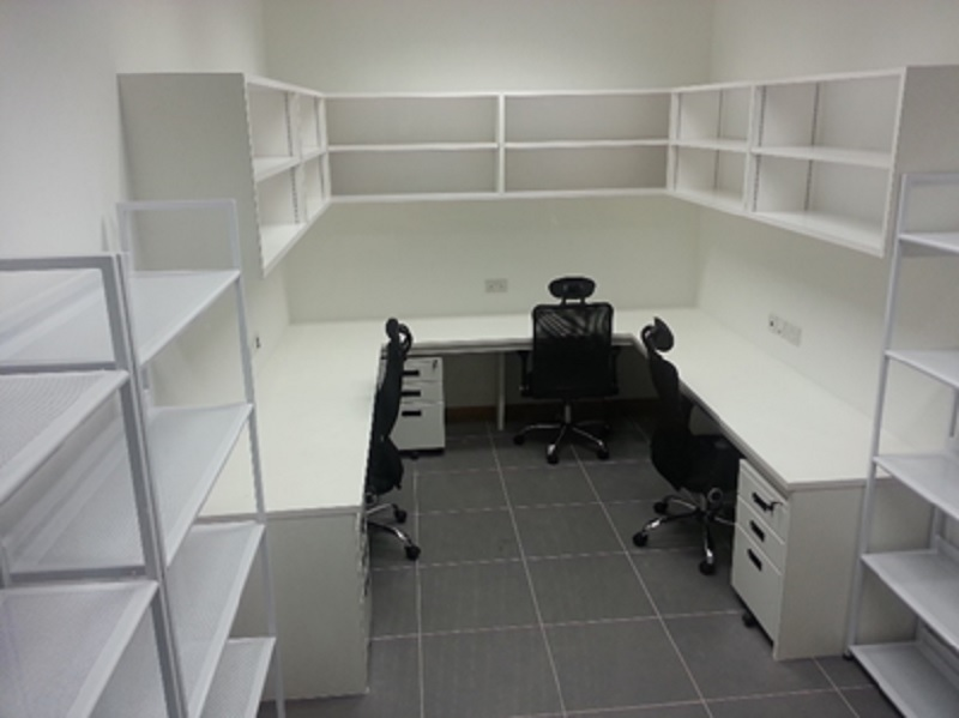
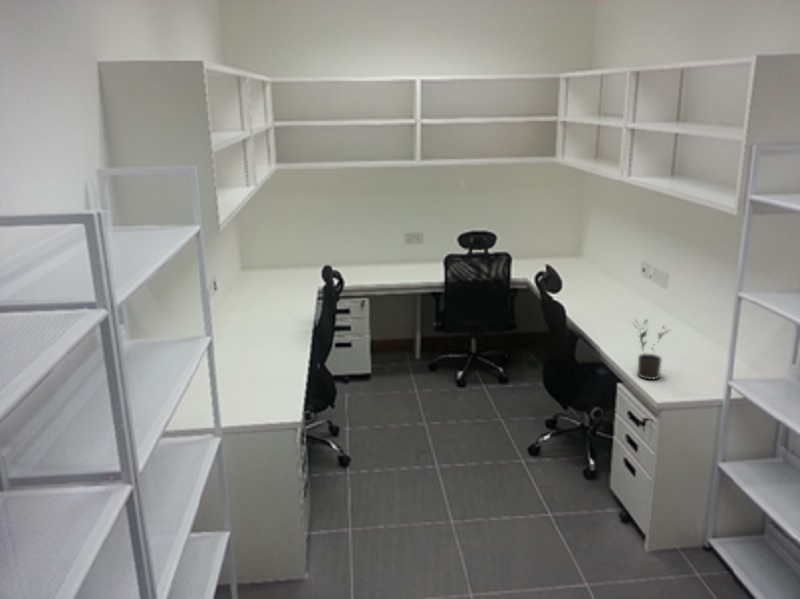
+ potted plant (651, 347)
